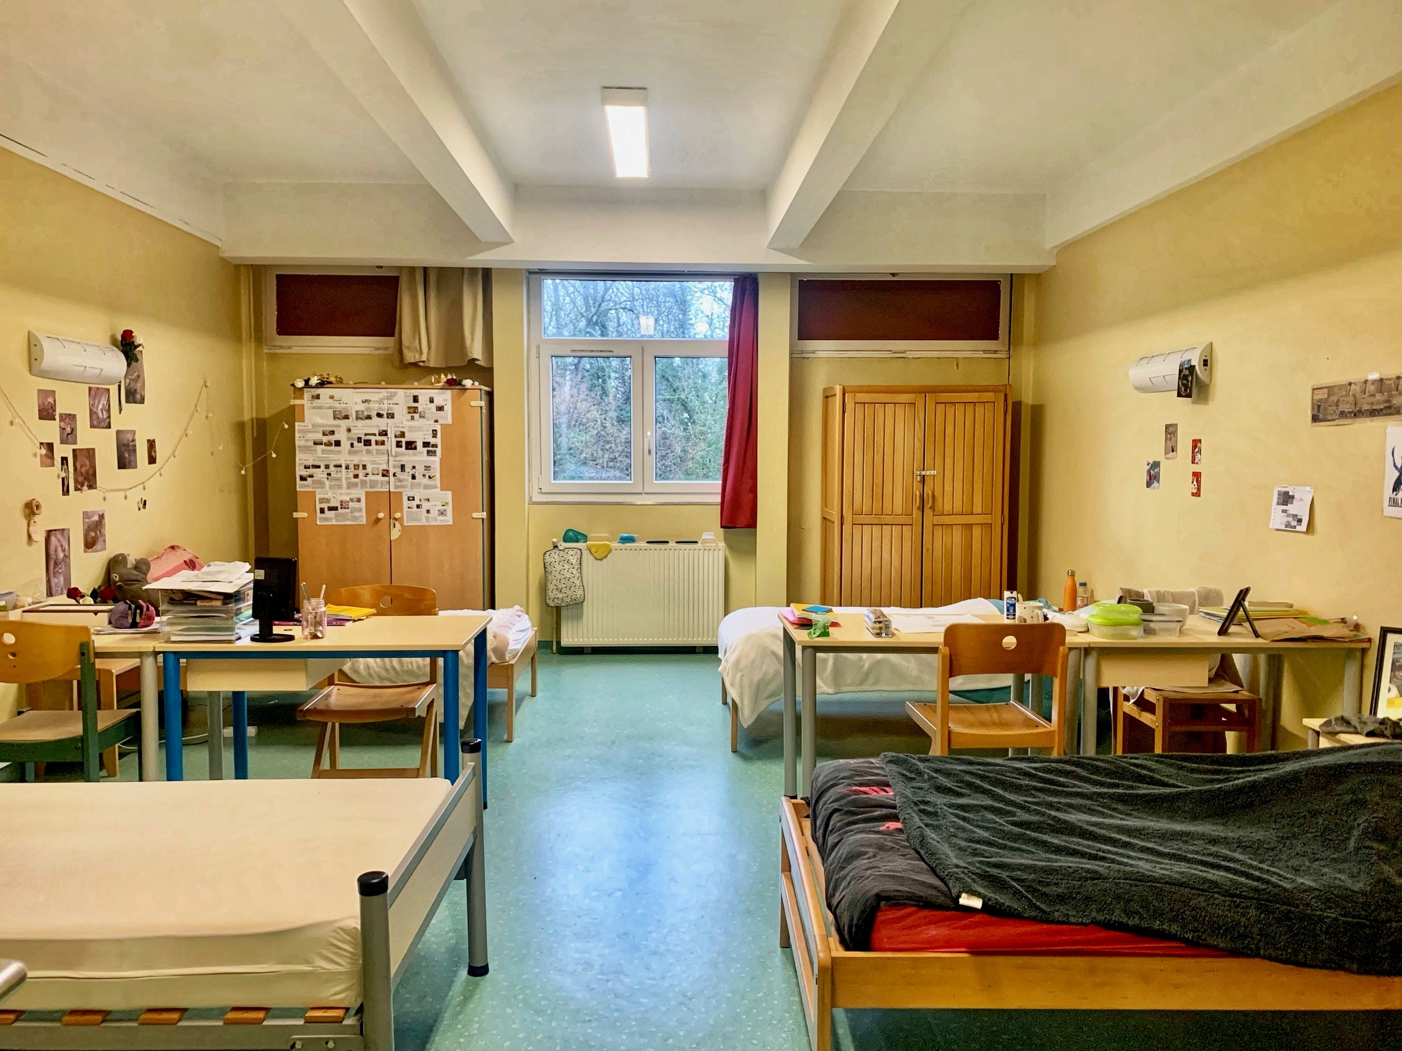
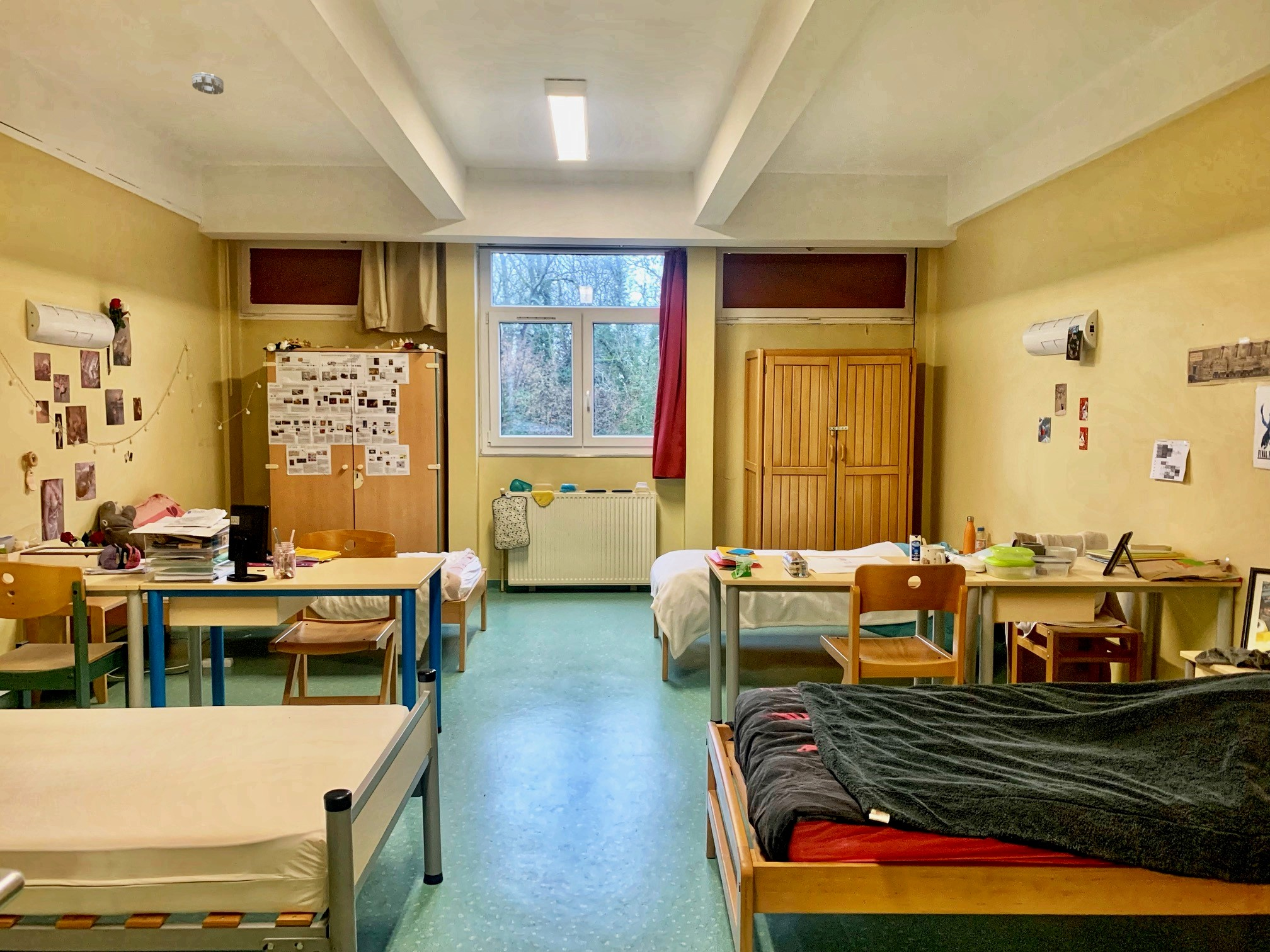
+ smoke detector (208, 82)
